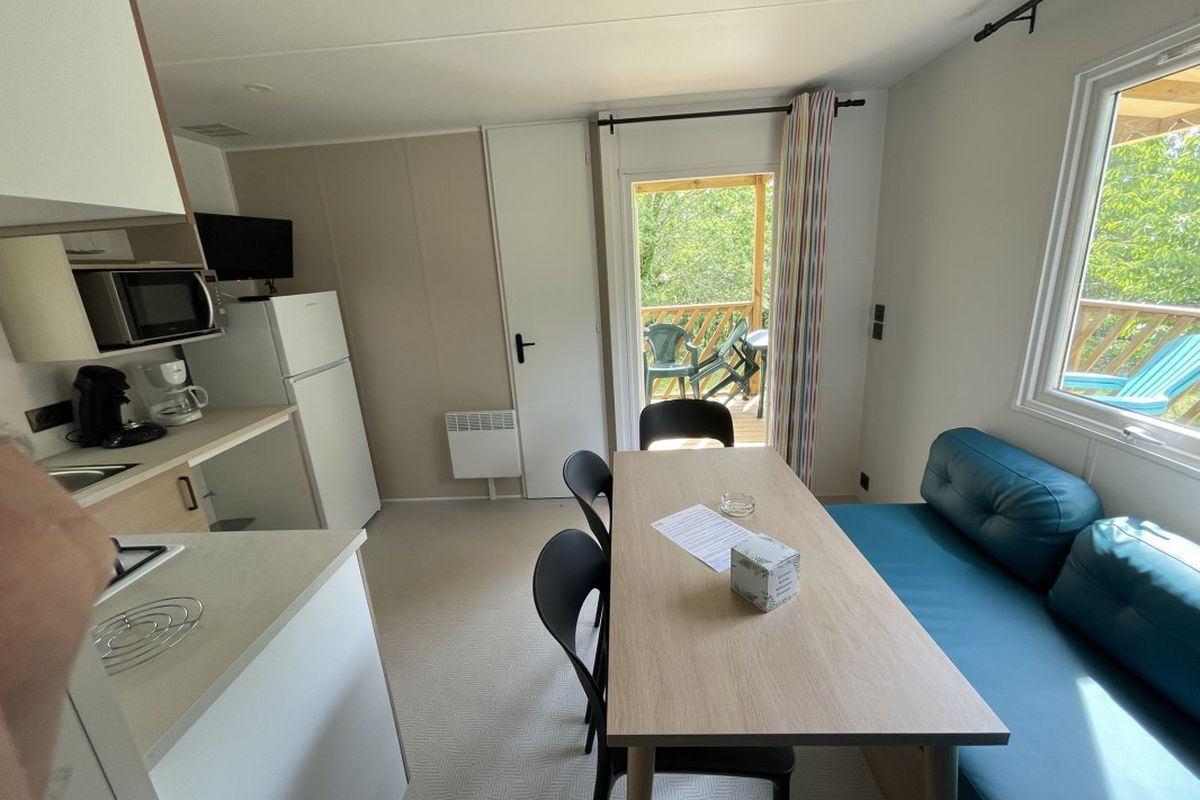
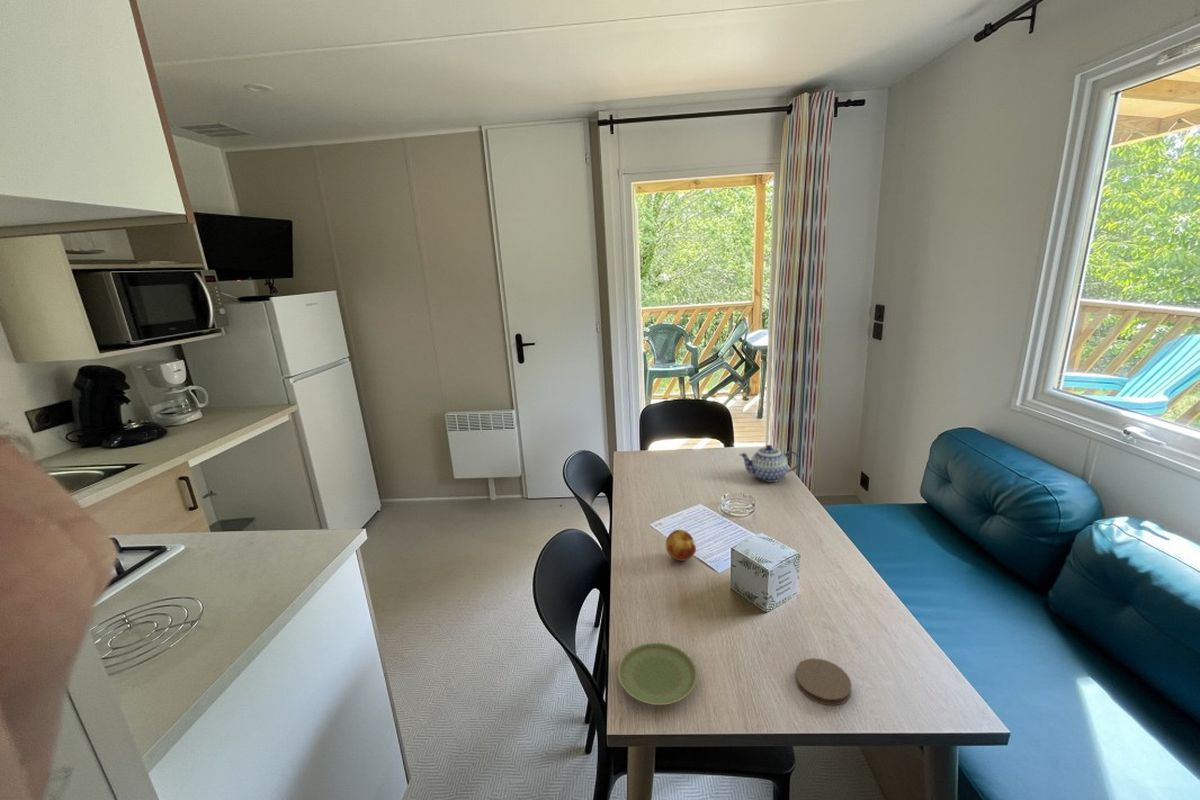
+ plate (657, 675)
+ teapot (768, 461)
+ fruit (680, 545)
+ coaster (822, 680)
